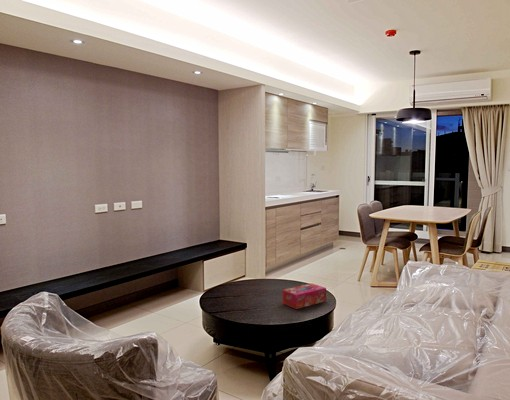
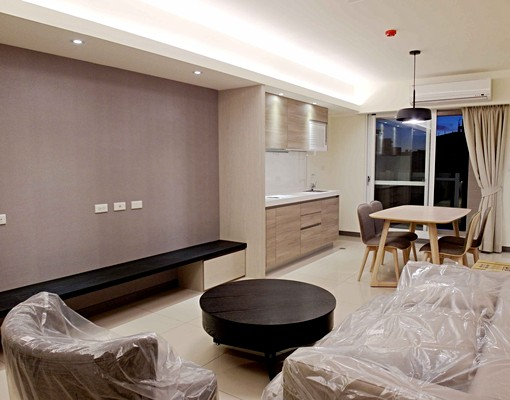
- tissue box (304, 295)
